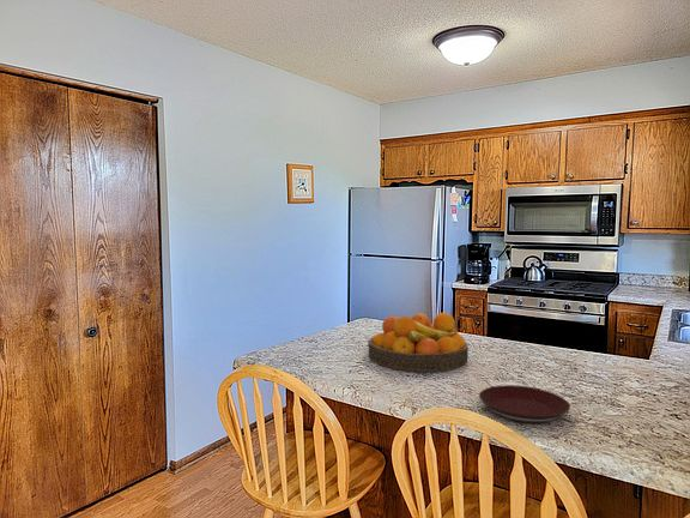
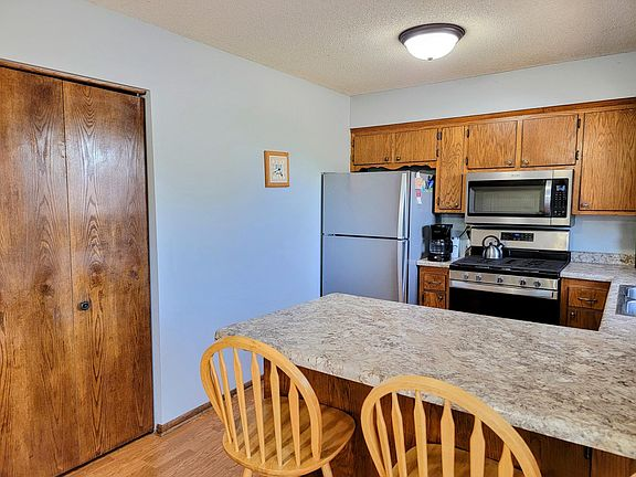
- fruit bowl (417, 335)
- plate (522, 405)
